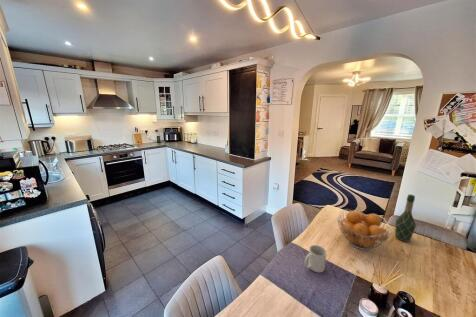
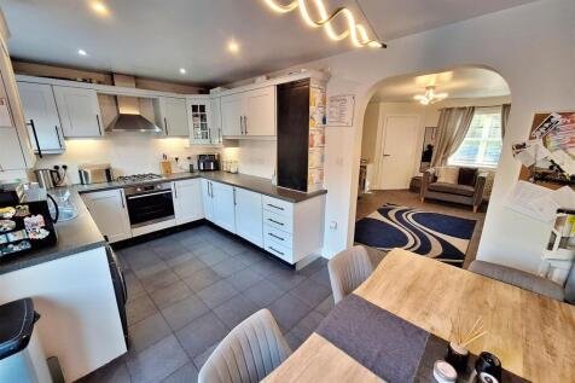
- mug (314, 259)
- wine bottle (406, 217)
- fruit basket (361, 229)
